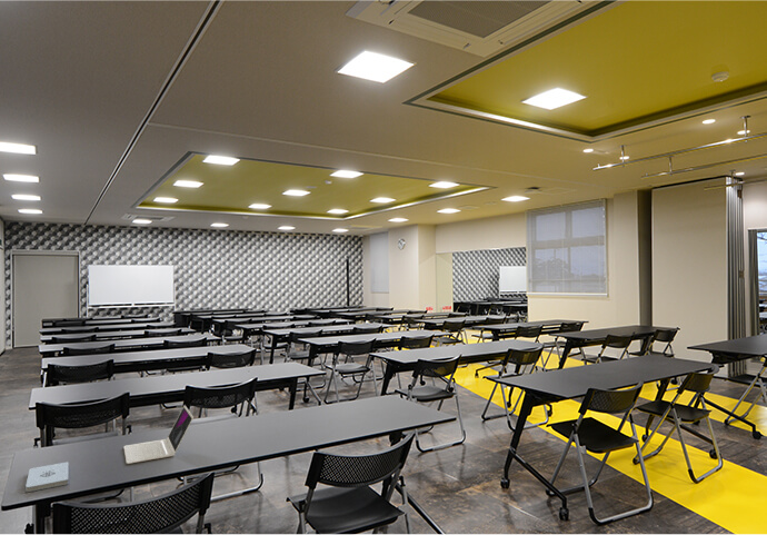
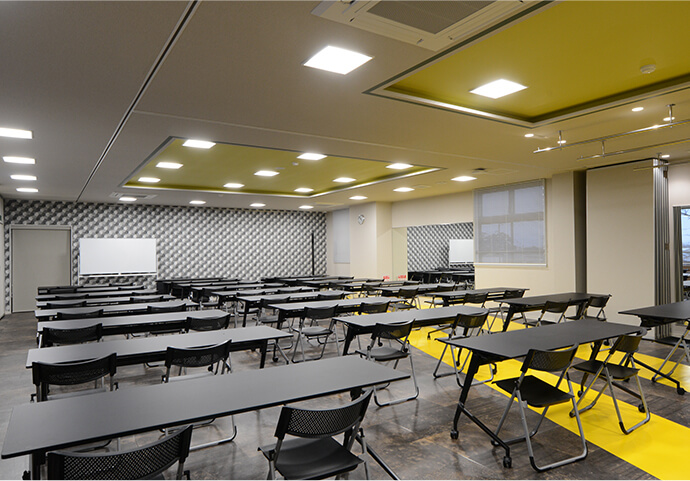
- laptop (161, 439)
- notepad (48, 476)
